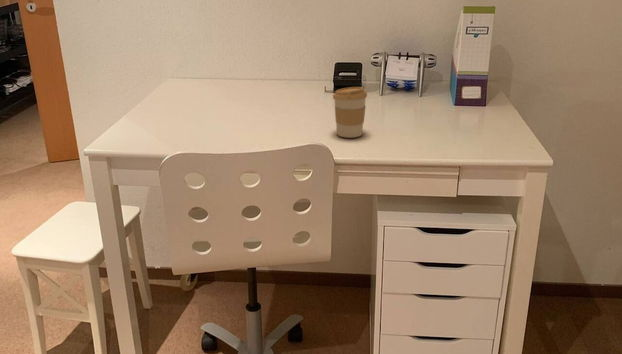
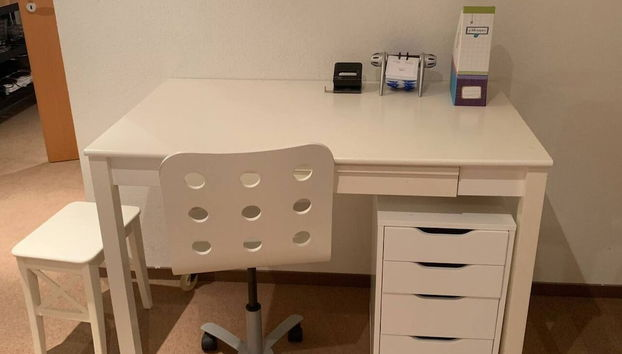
- coffee cup (349, 111)
